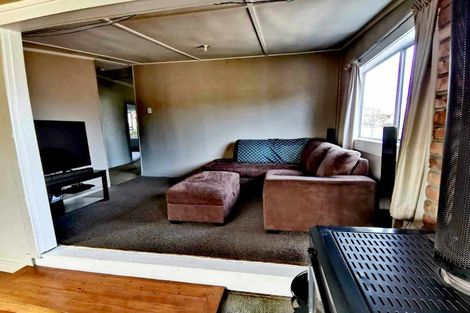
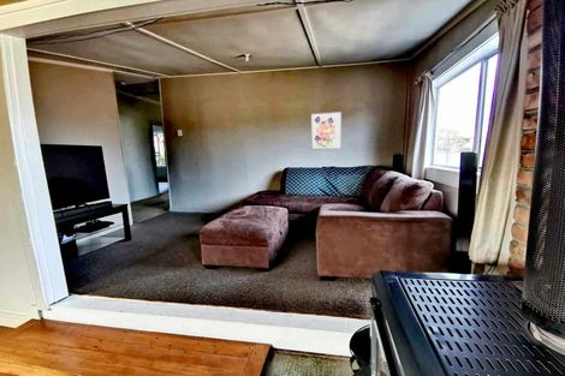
+ wall art (326, 131)
